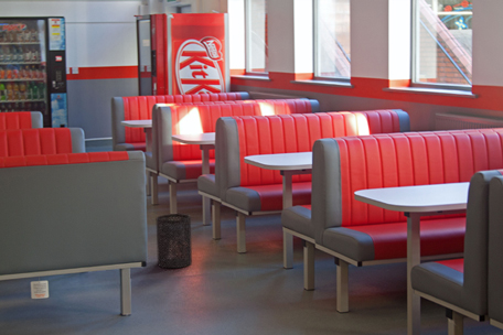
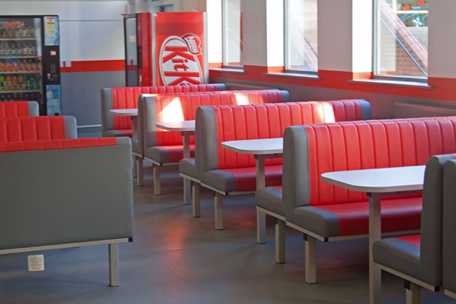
- trash can (173, 240)
